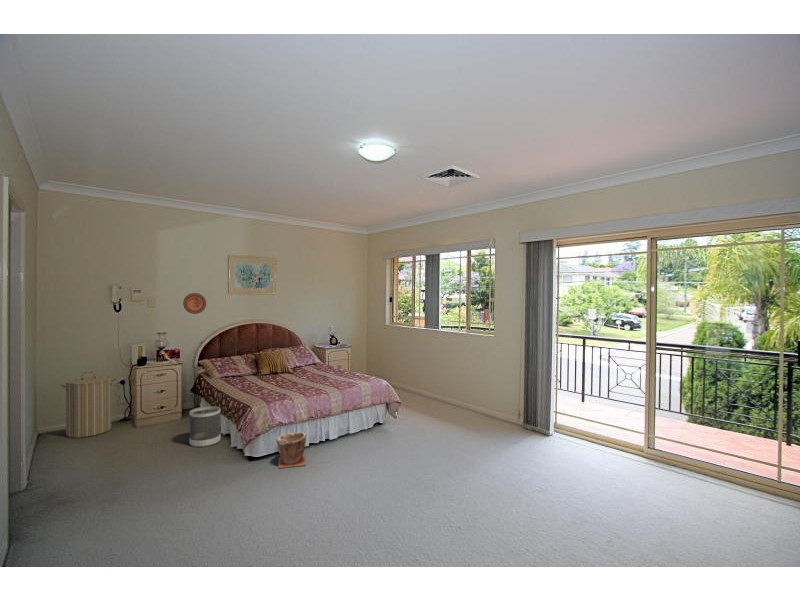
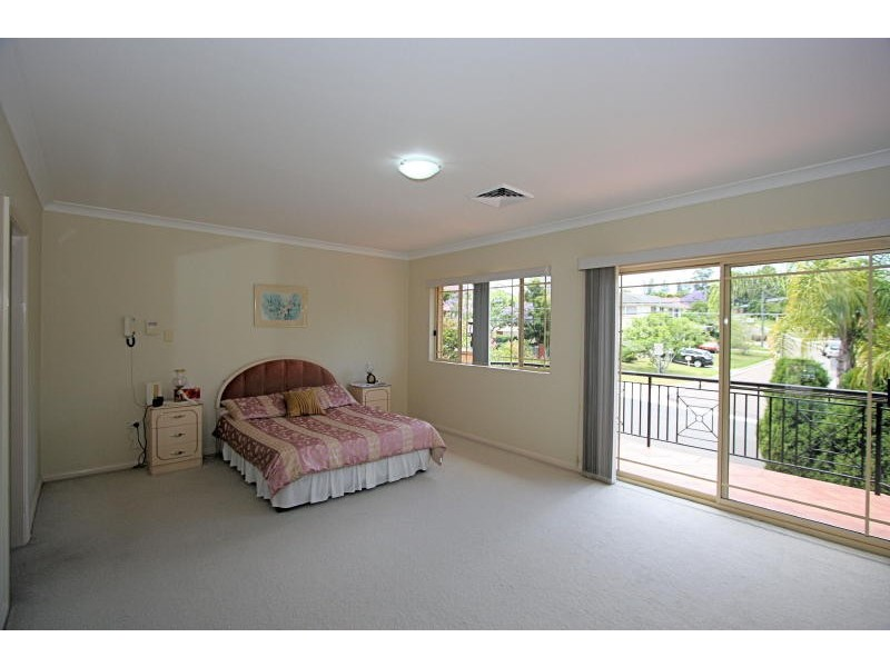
- wastebasket (205, 426)
- decorative plate (194, 303)
- laundry hamper (89, 401)
- plant pot (291, 448)
